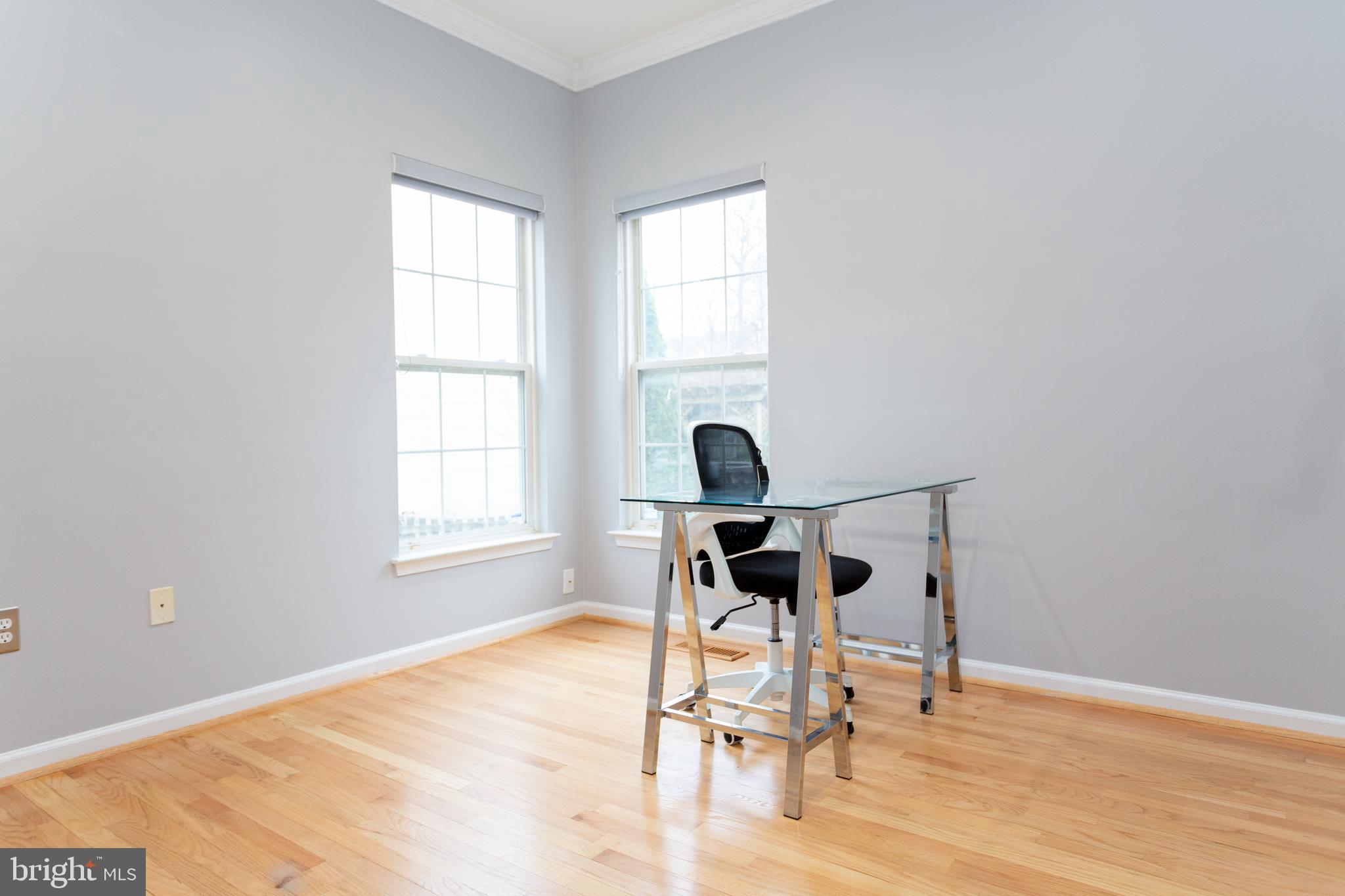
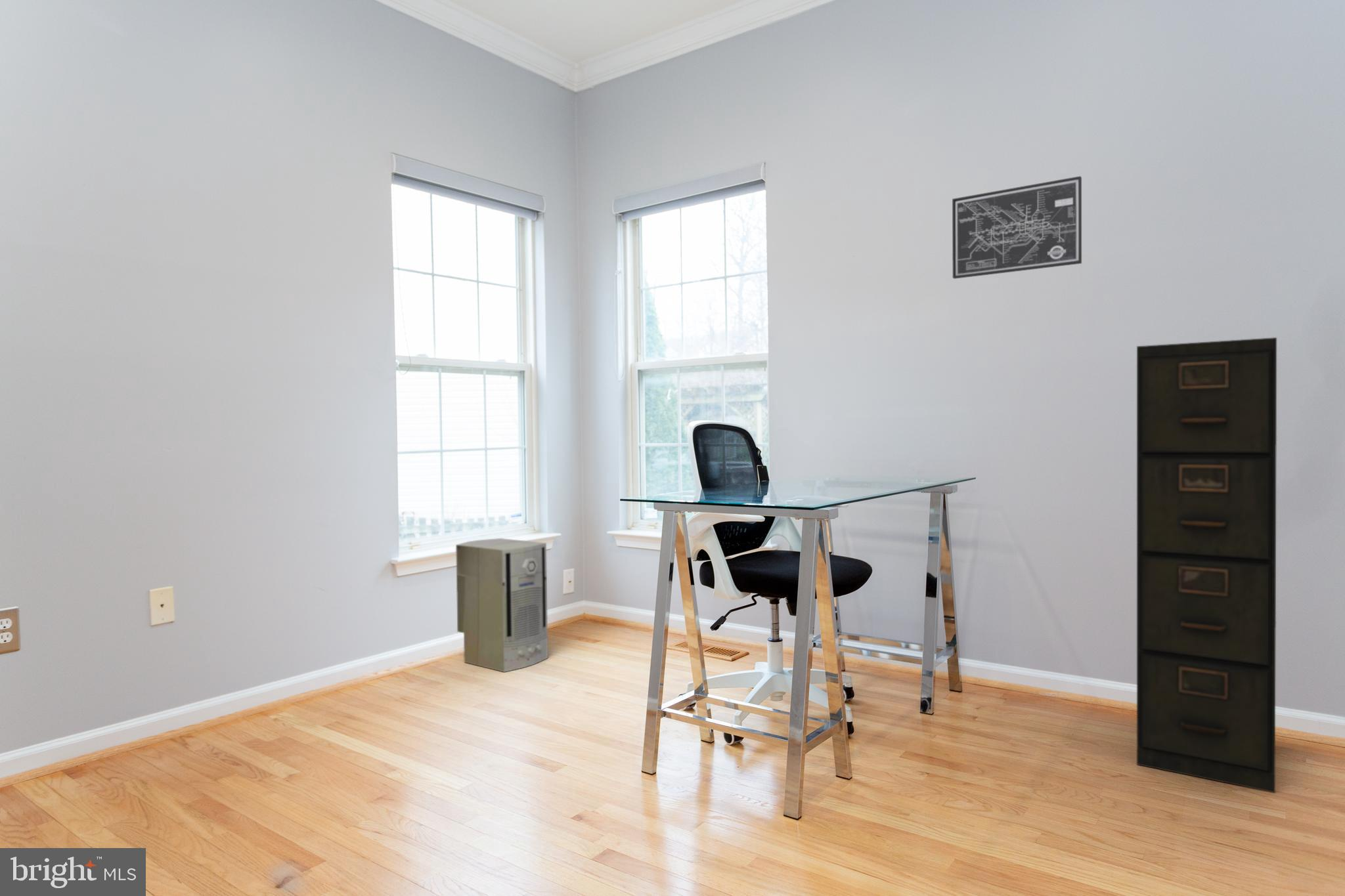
+ filing cabinet (1208, 550)
+ air purifier (502, 601)
+ wall art (1014, 230)
